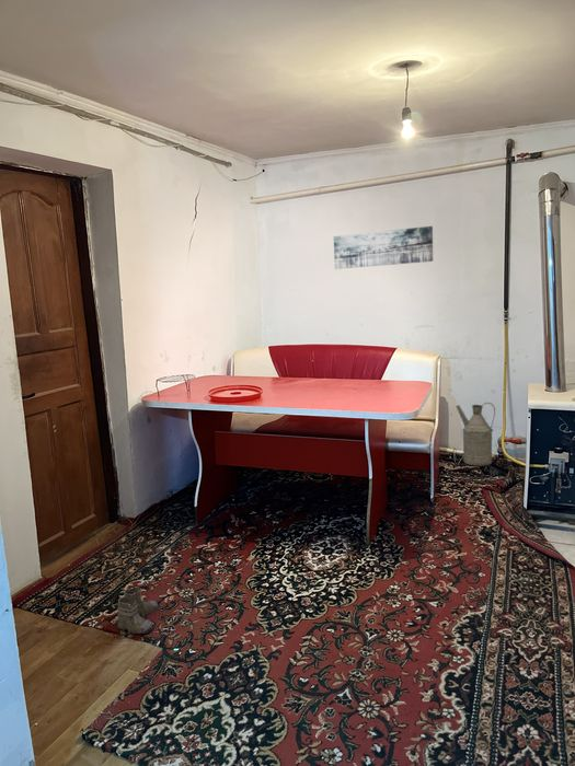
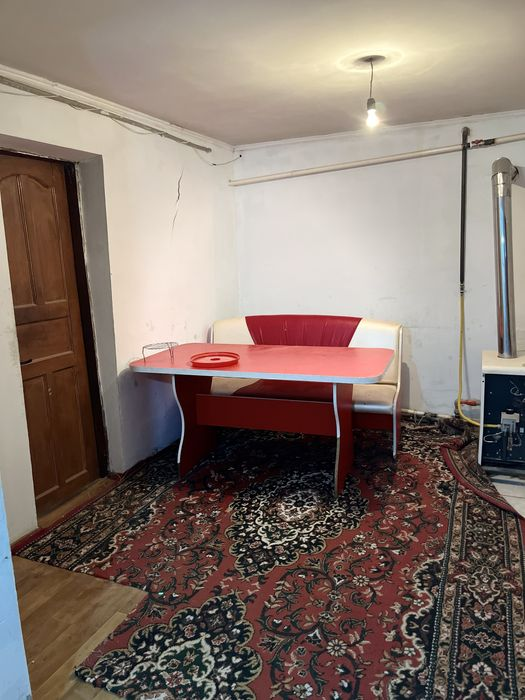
- watering can (474, 432)
- boots (137, 607)
- wall art (381, 248)
